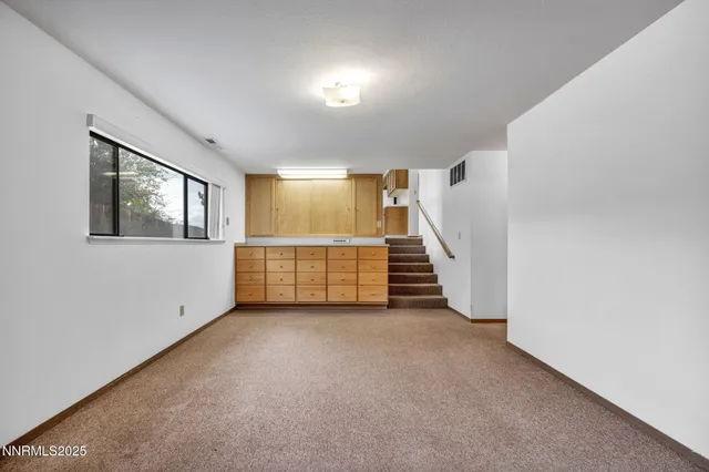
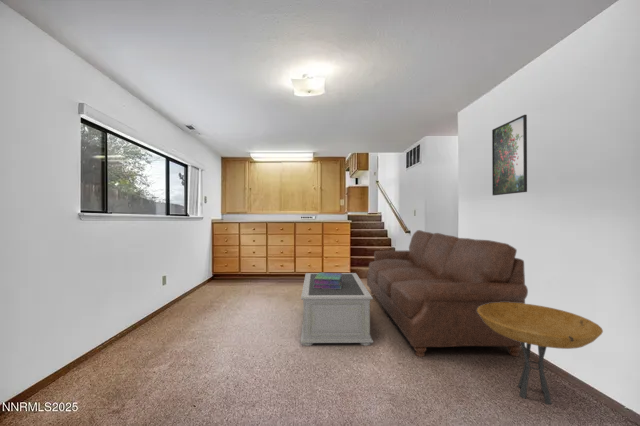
+ side table (529, 355)
+ coffee table (333, 303)
+ sofa (422, 274)
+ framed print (508, 158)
+ stack of books (328, 280)
